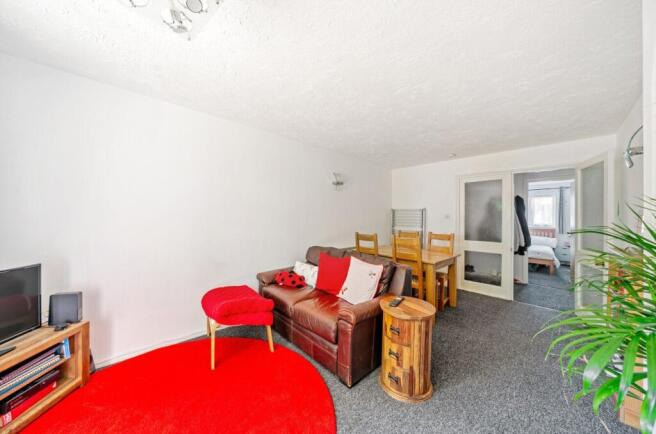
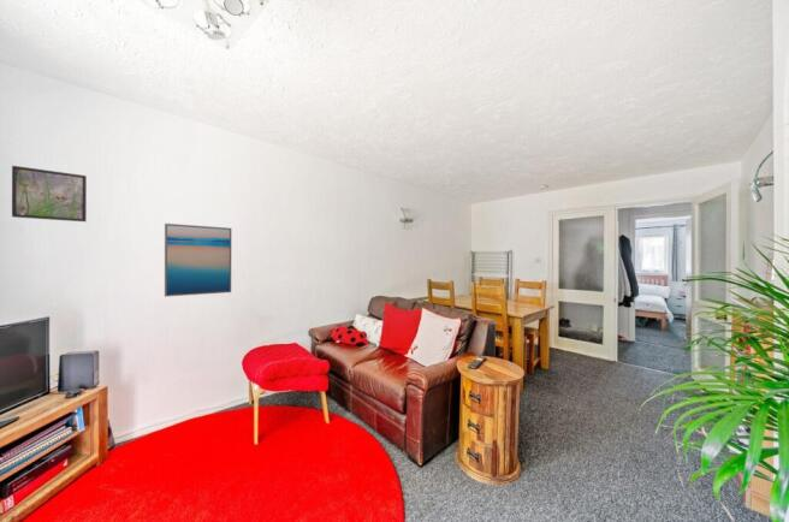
+ wall art (200, 260)
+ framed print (51, 195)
